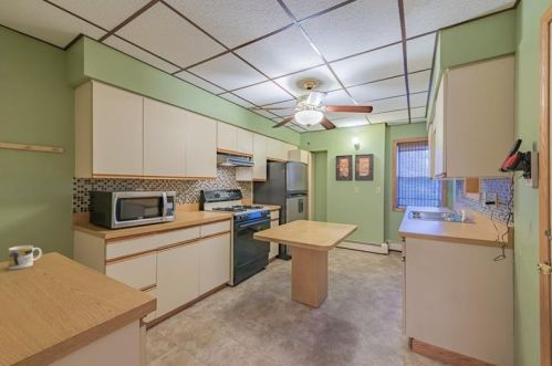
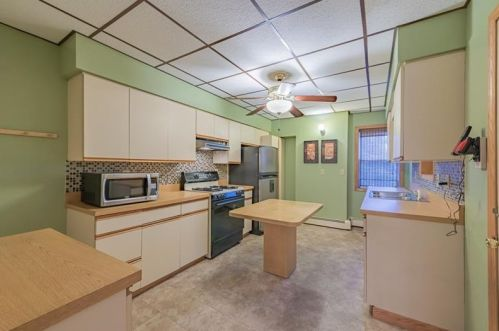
- mug (25, 255)
